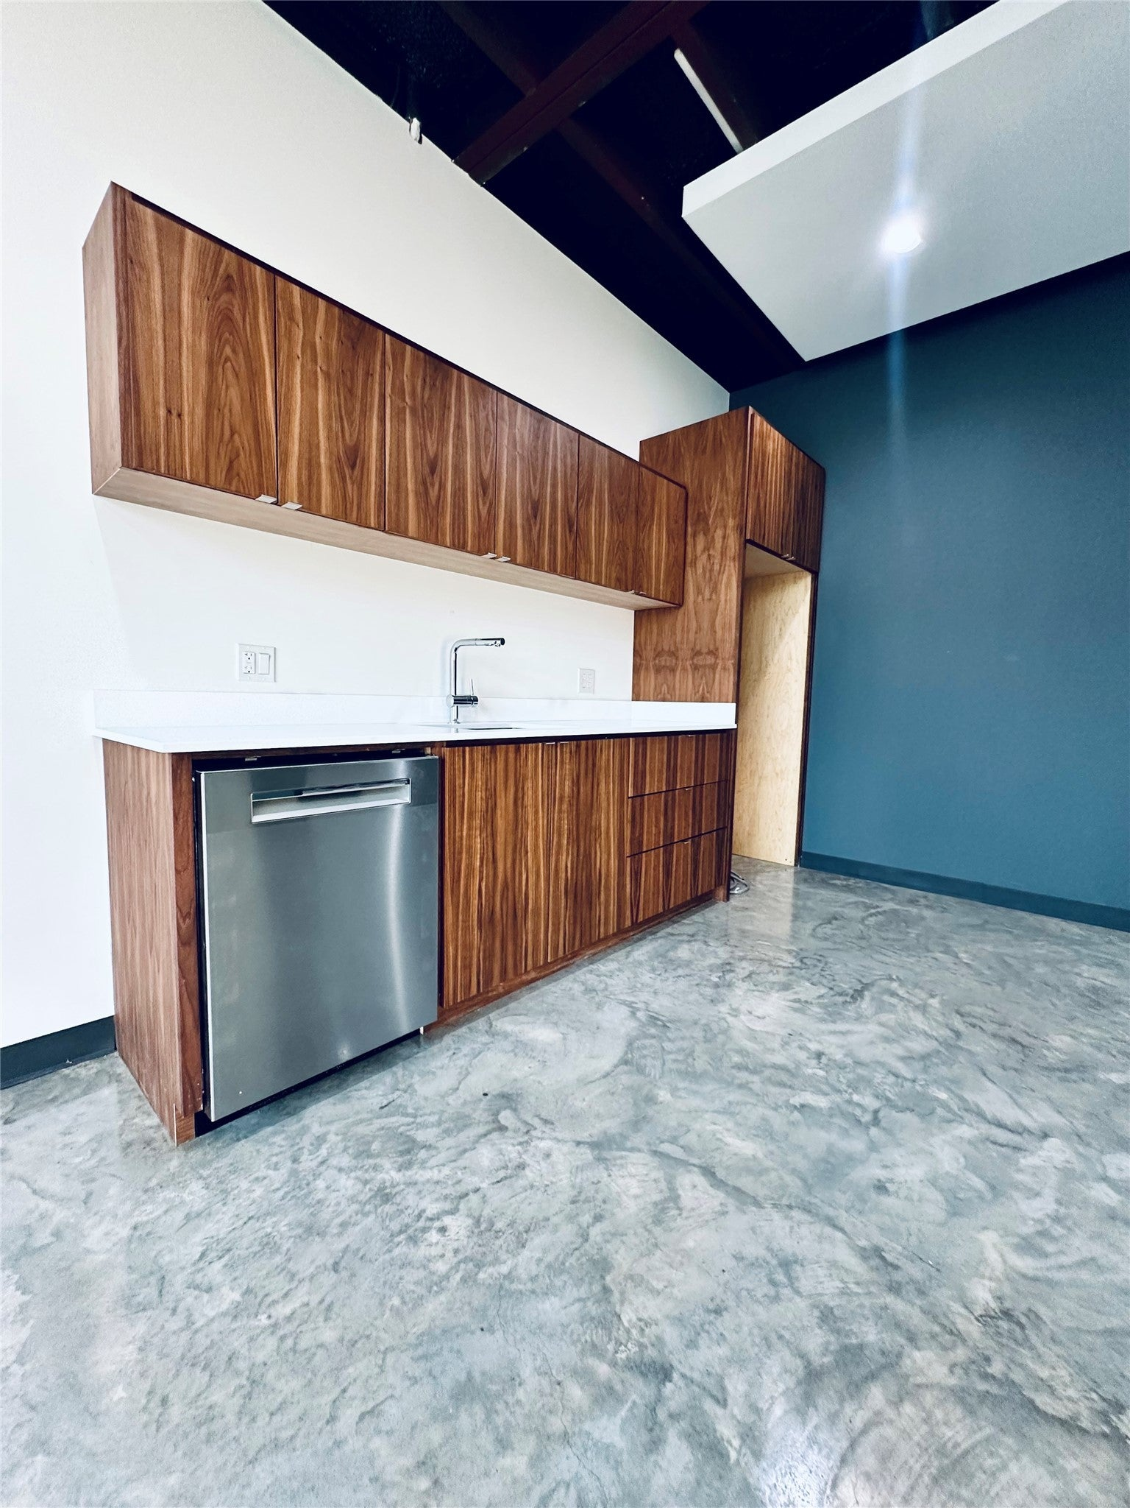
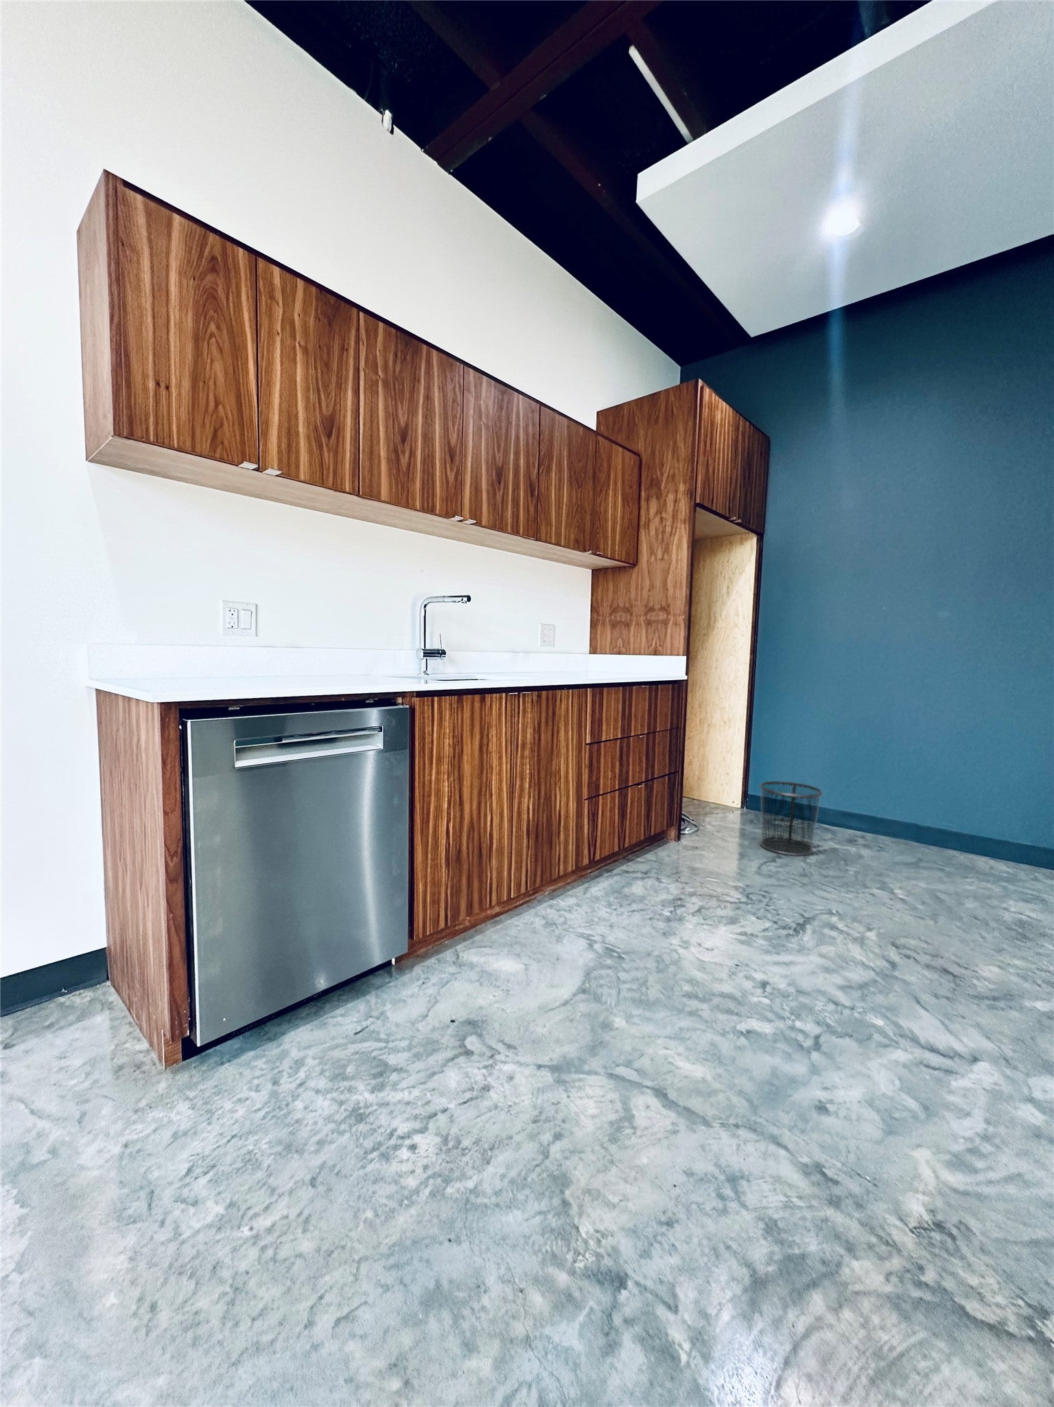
+ waste bin (788, 818)
